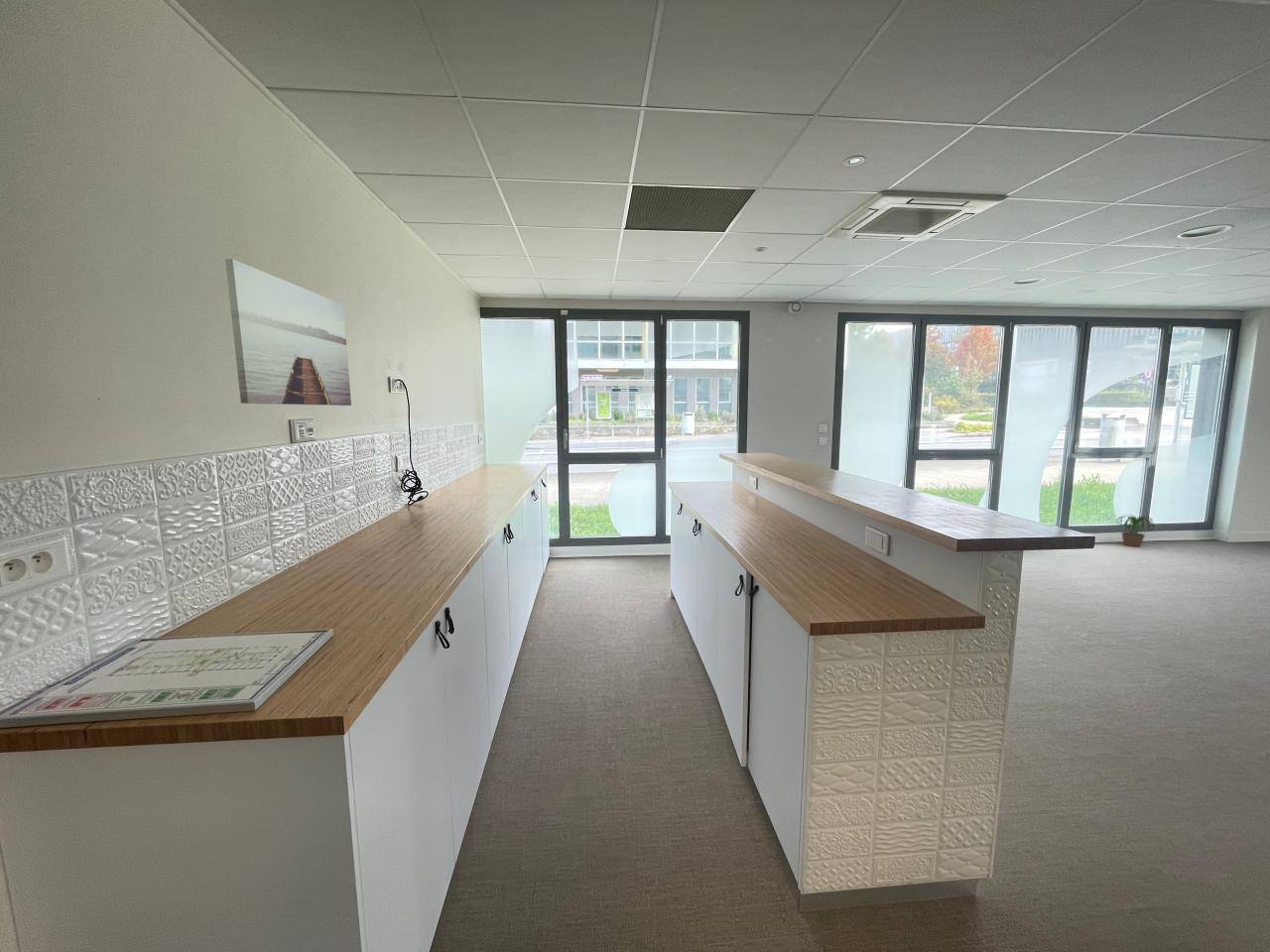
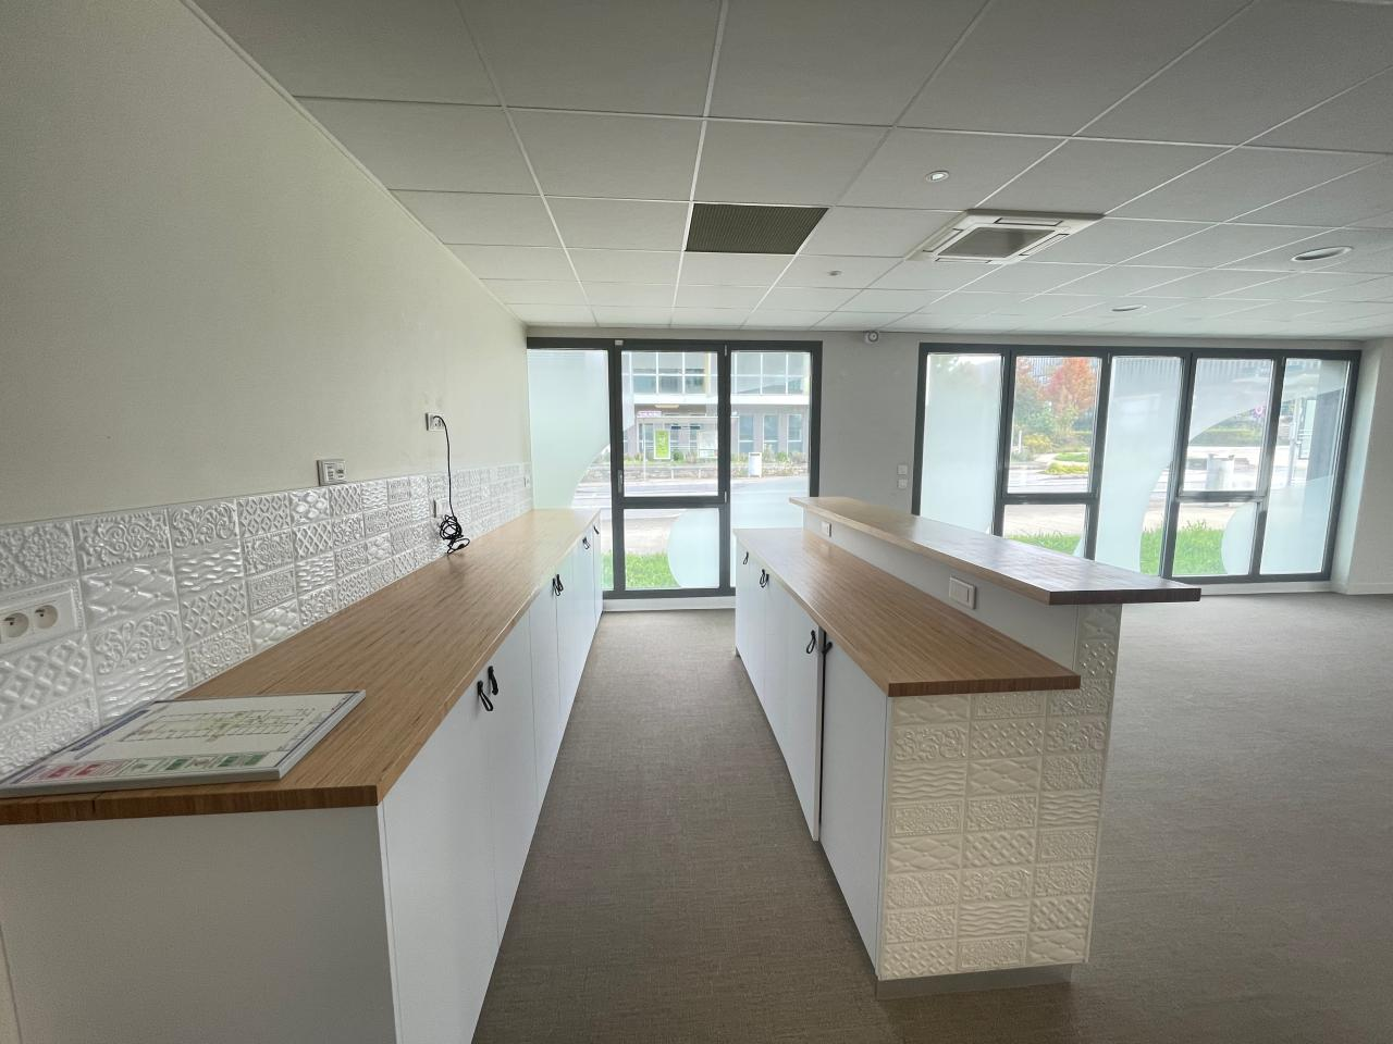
- wall art (300, 345)
- potted plant (1132, 530)
